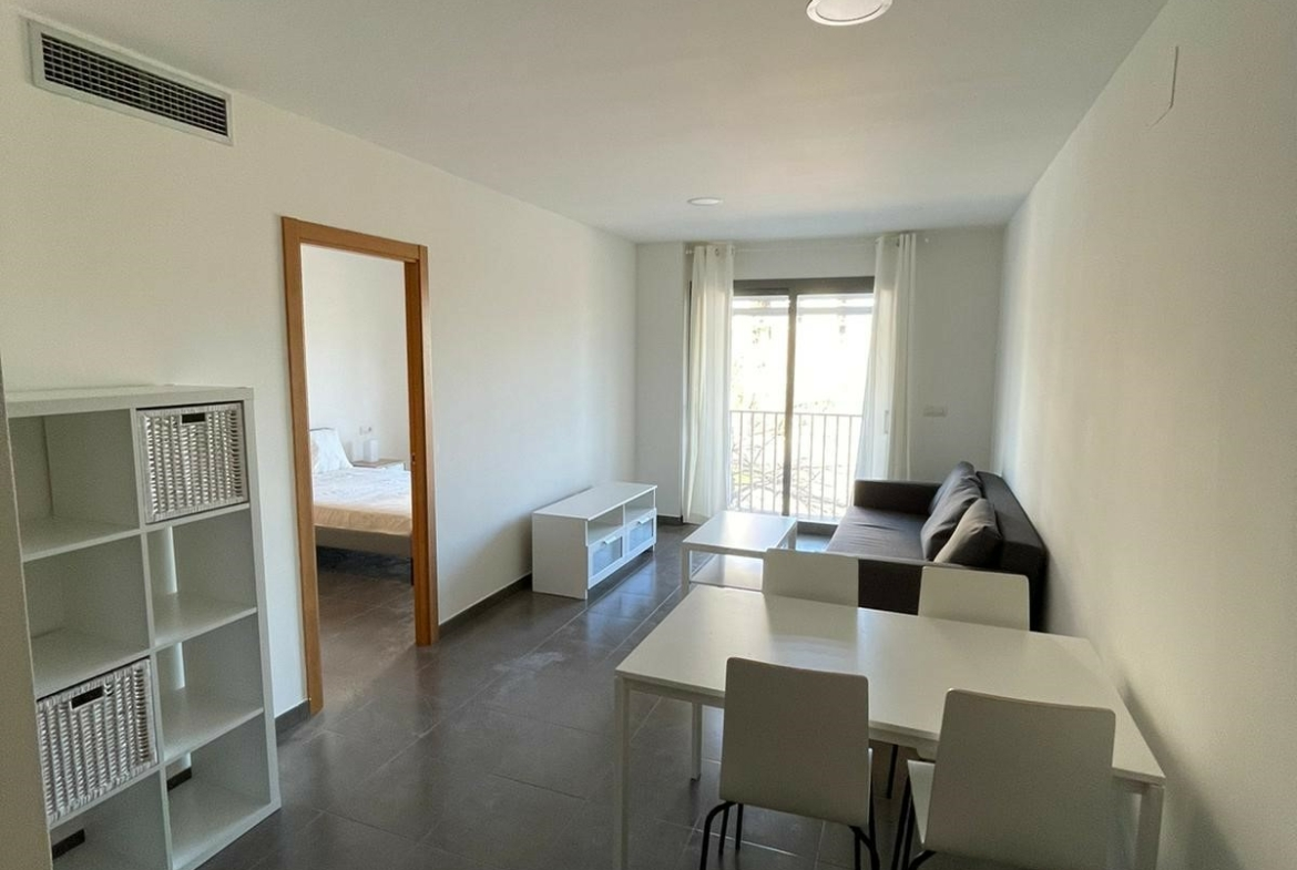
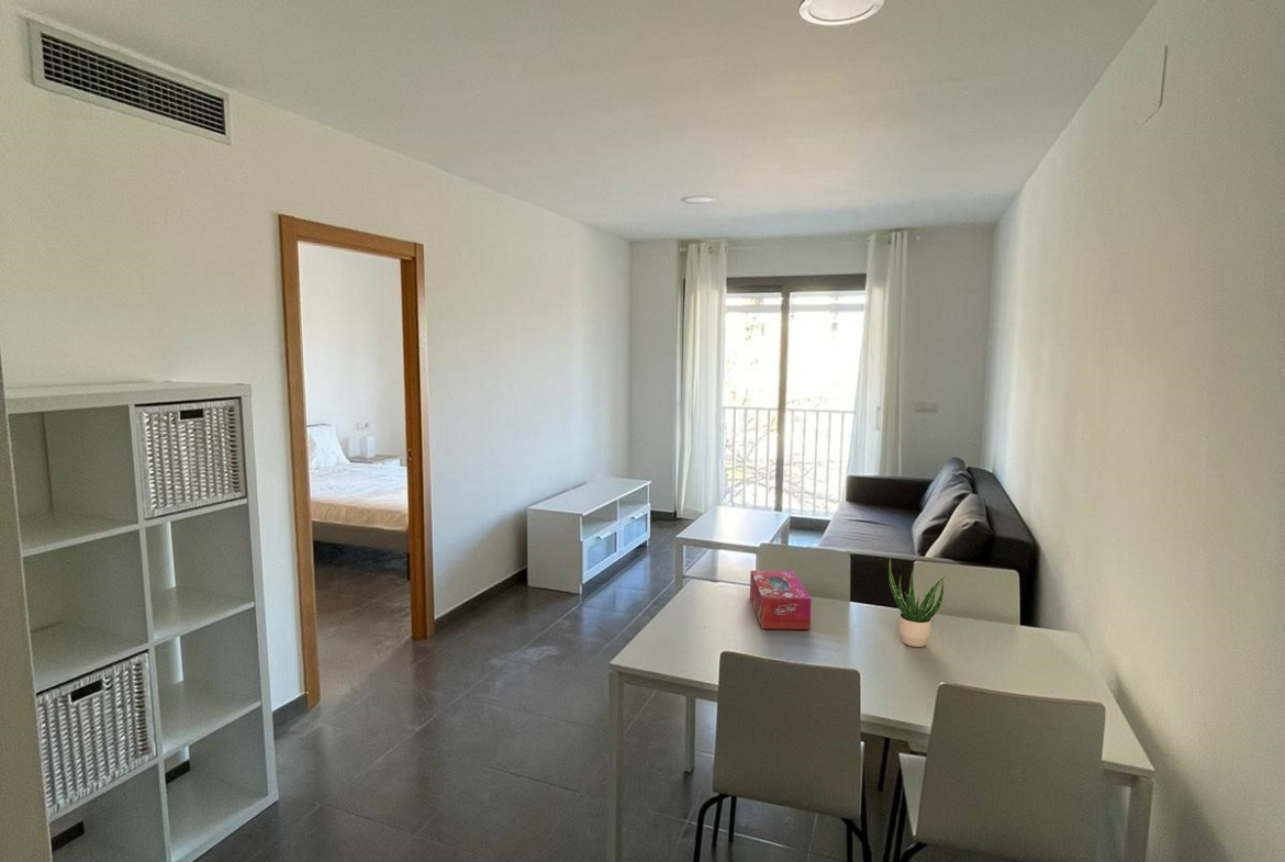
+ potted plant (915, 602)
+ tissue box (778, 597)
